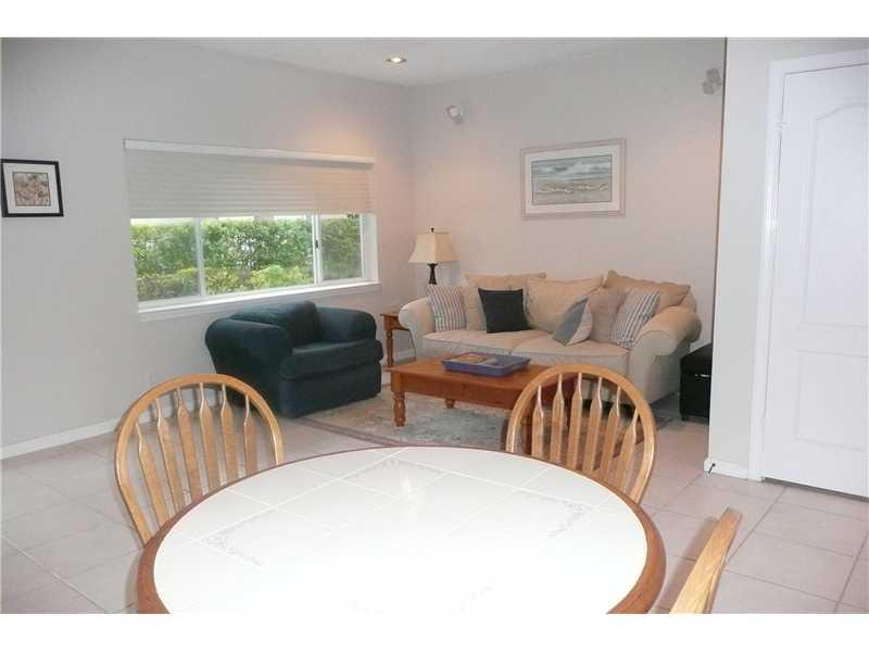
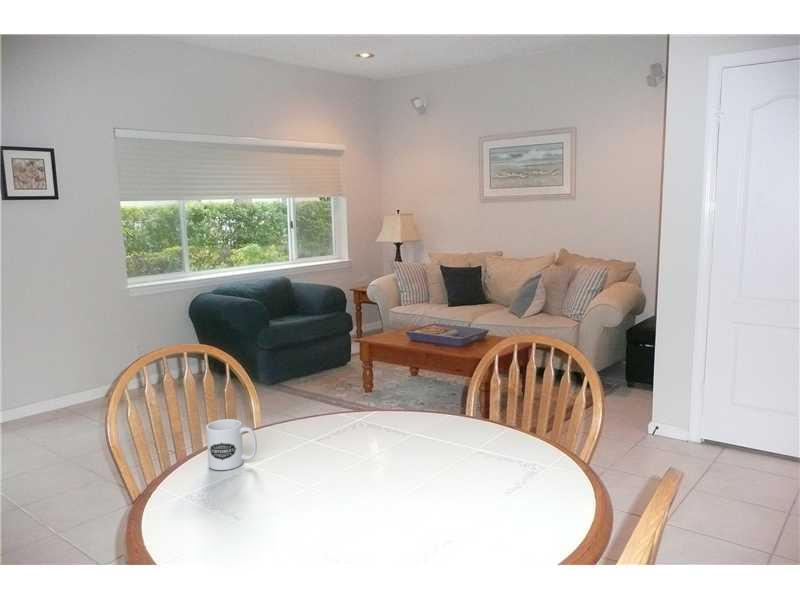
+ mug (232, 443)
